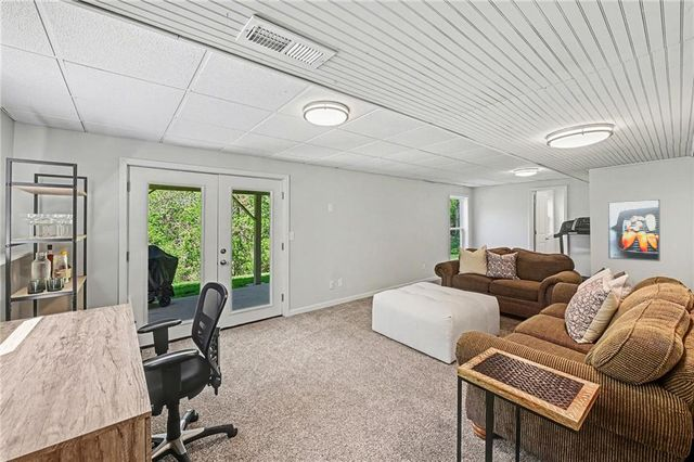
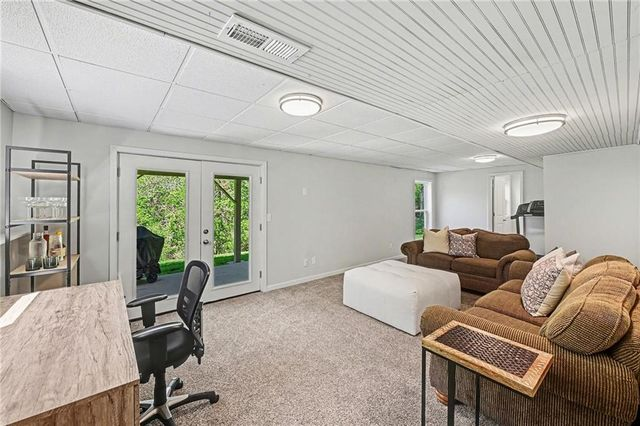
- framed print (632, 230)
